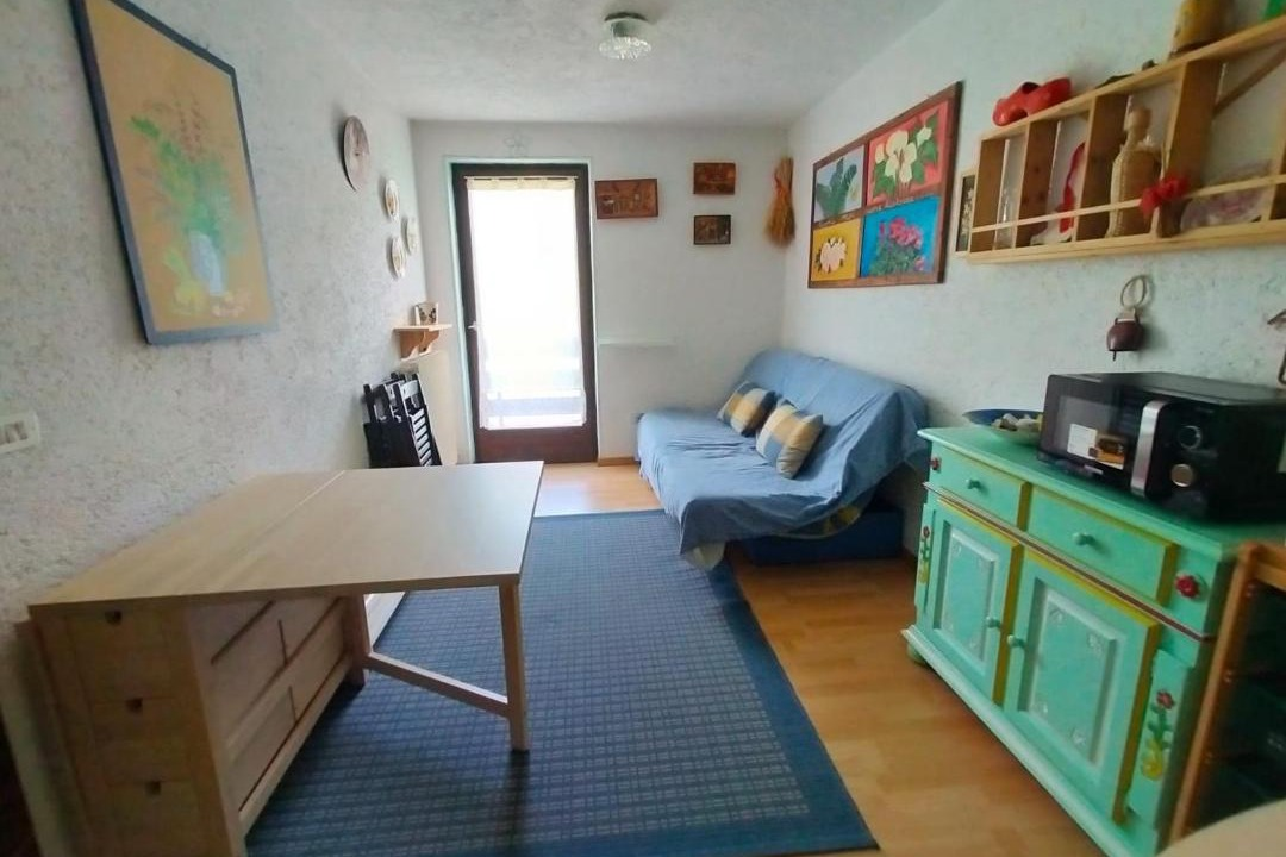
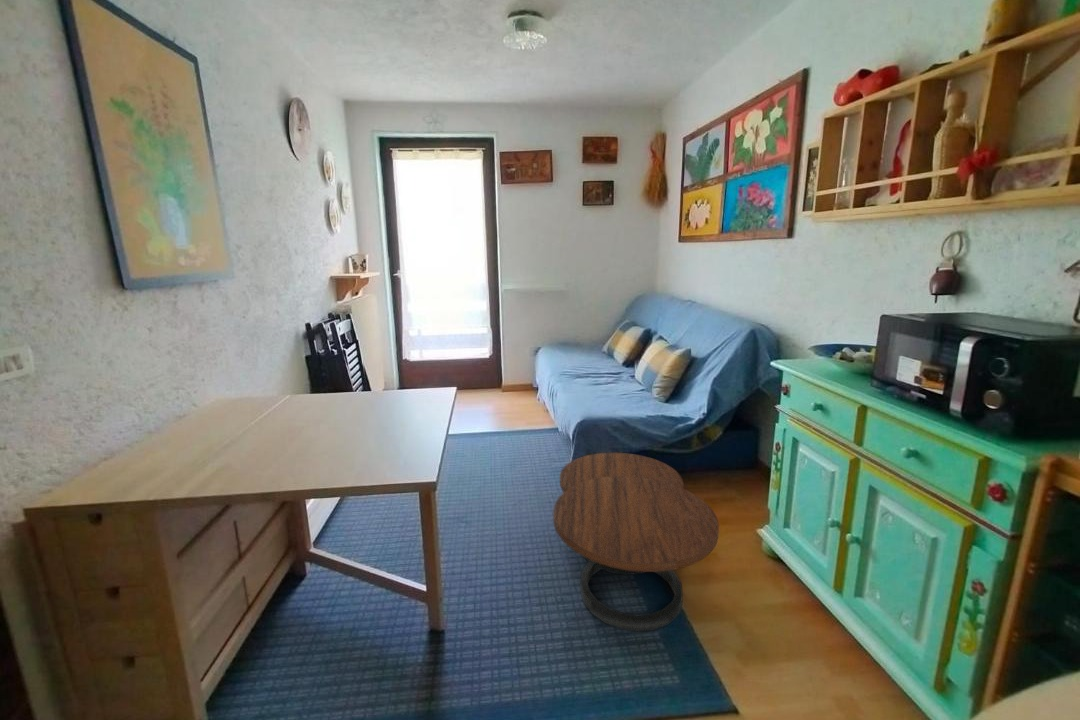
+ coffee table (625, 529)
